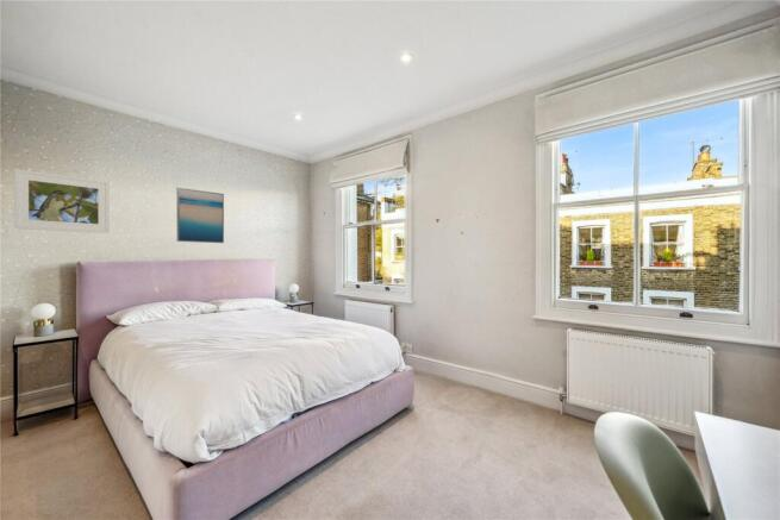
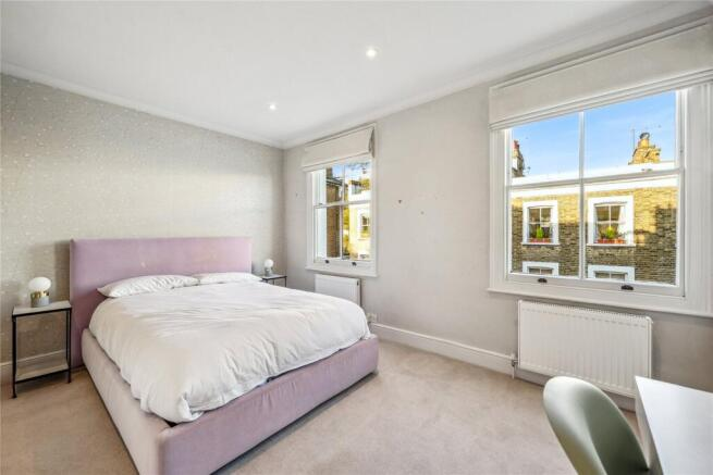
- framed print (64, 203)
- wall art (201, 217)
